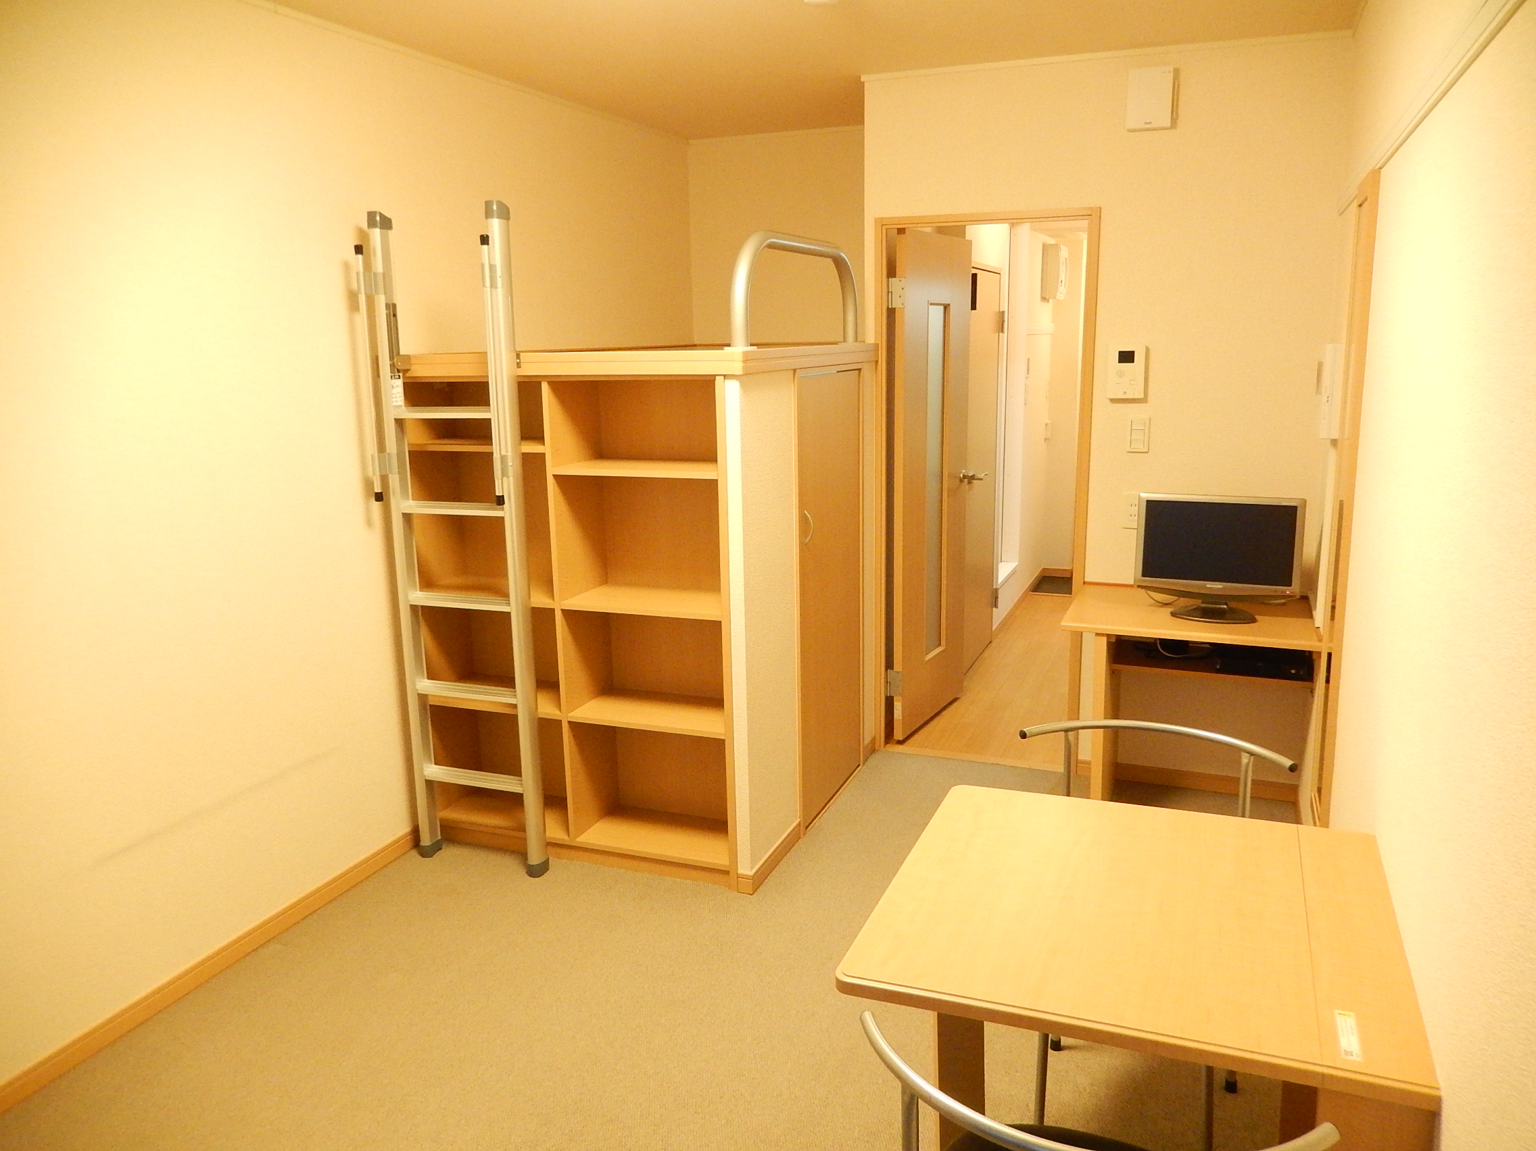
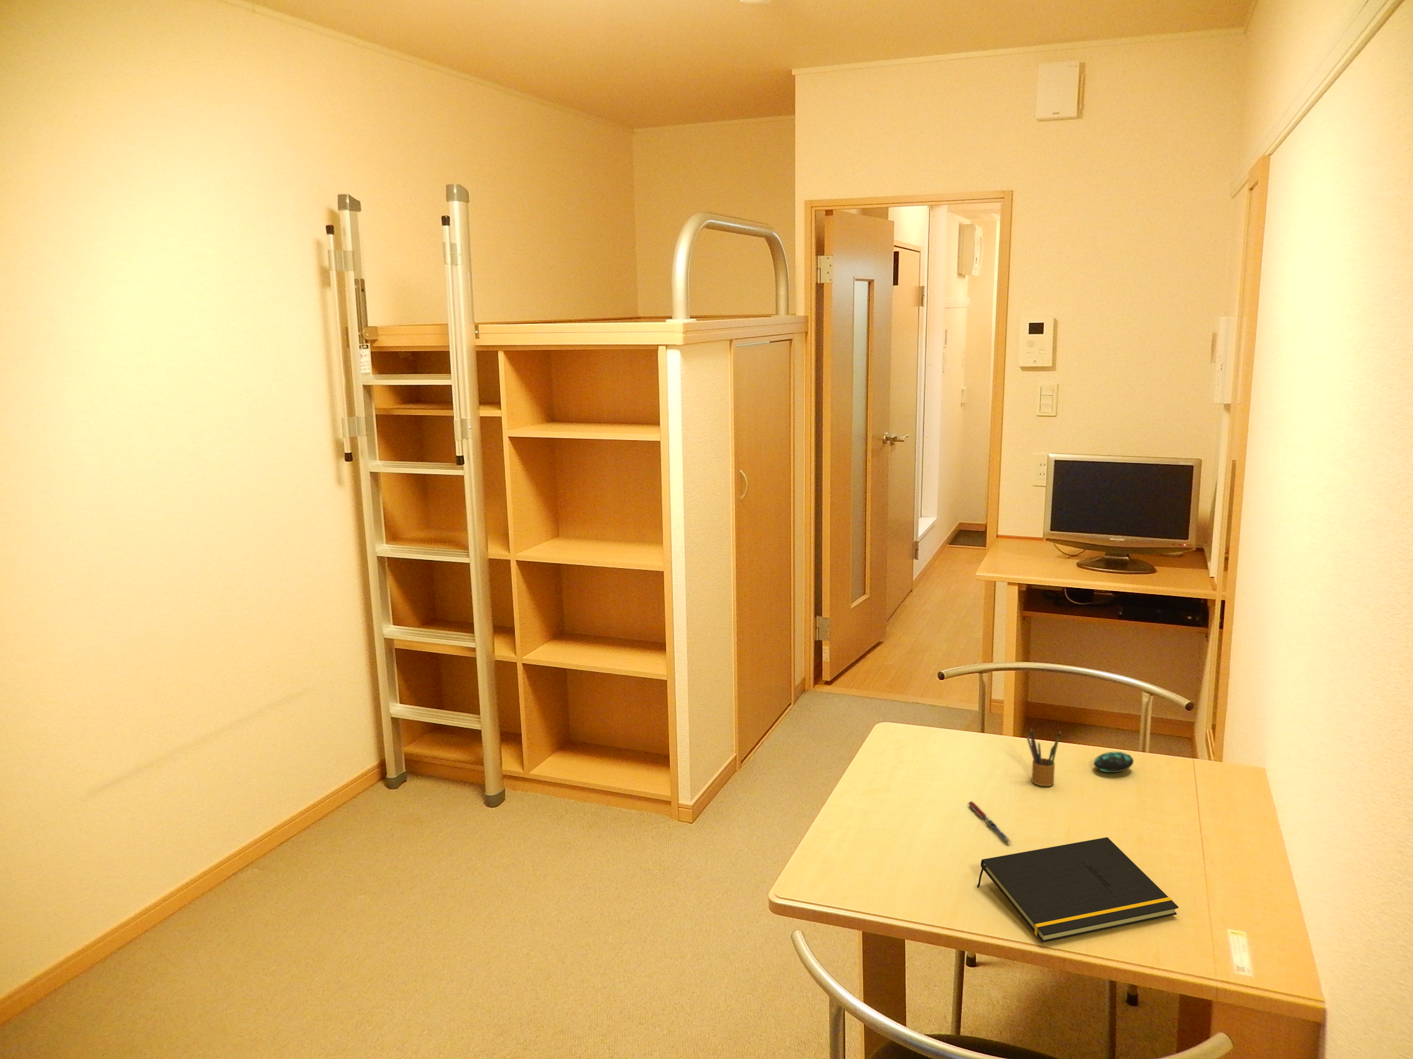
+ decorative egg (1114, 762)
+ notepad (1077, 885)
+ pen (989, 820)
+ pencil box (1045, 759)
